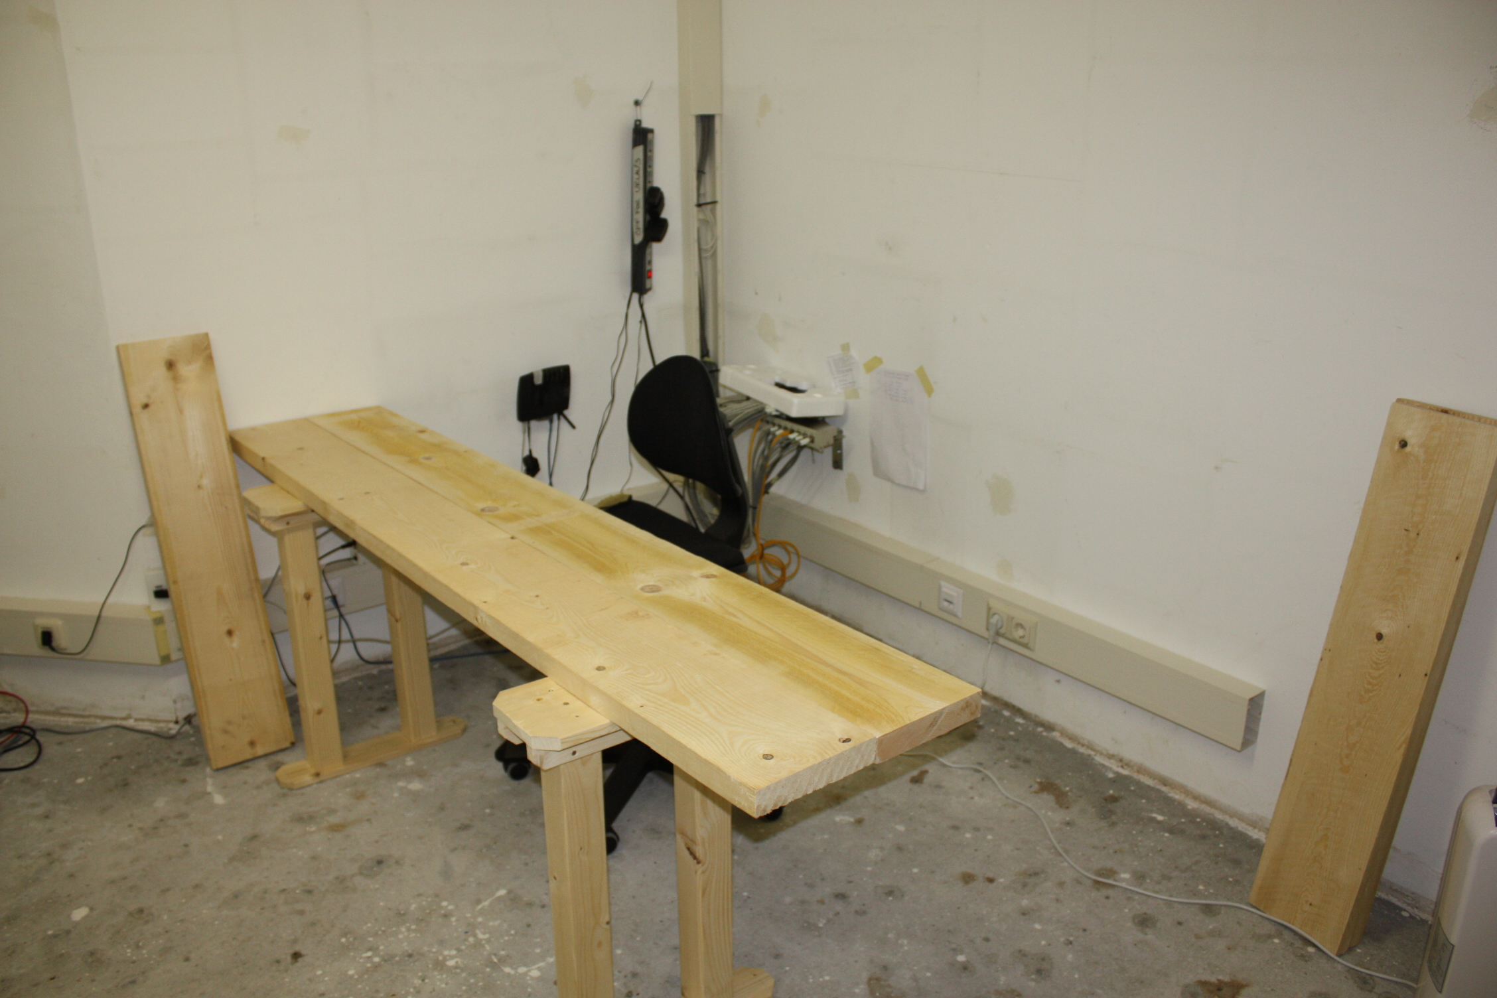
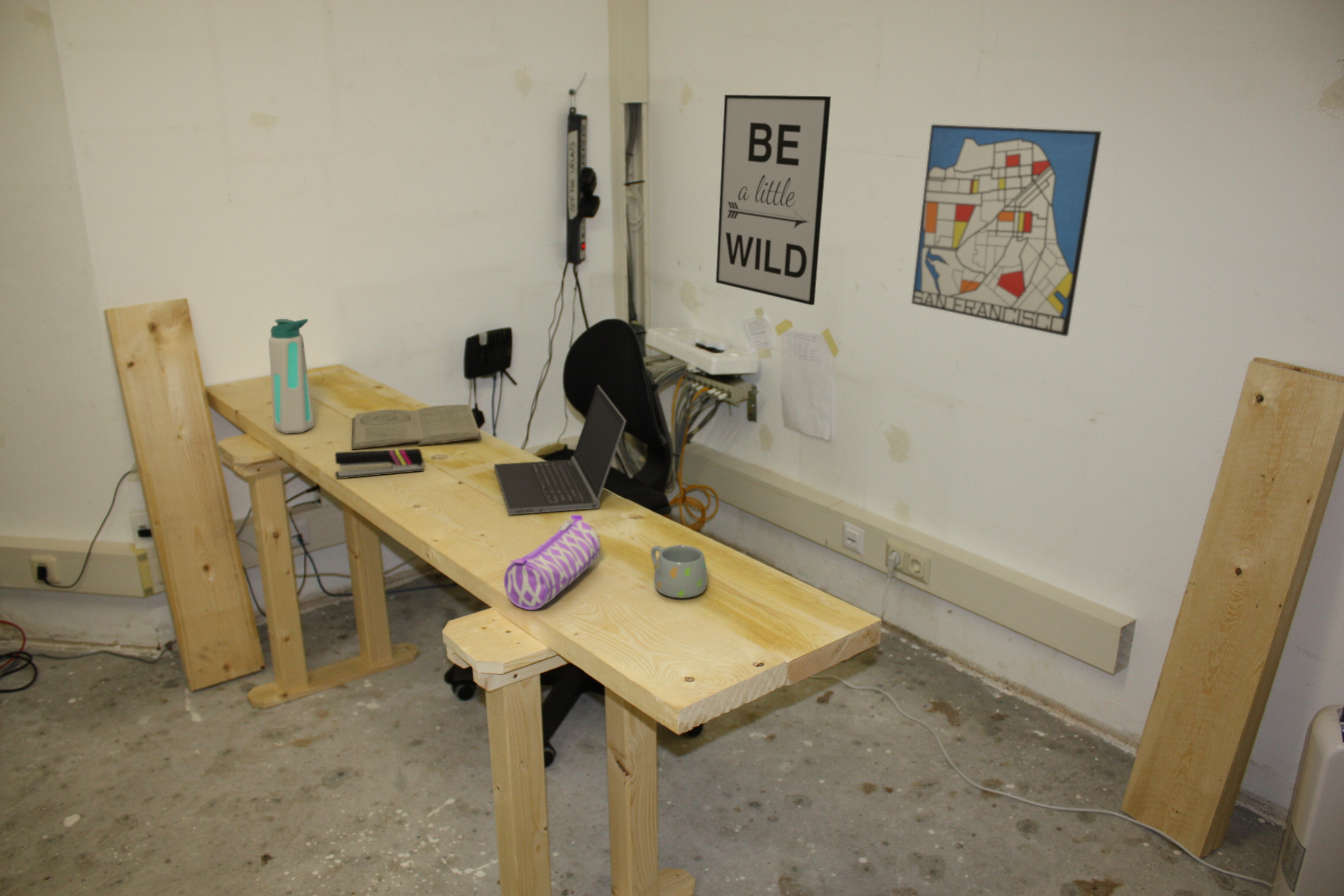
+ pencil case (555, 560)
+ book (415, 425)
+ laptop computer (560, 460)
+ stapler (379, 461)
+ water bottle (292, 375)
+ wall art (997, 226)
+ wall art (768, 197)
+ mug (674, 569)
